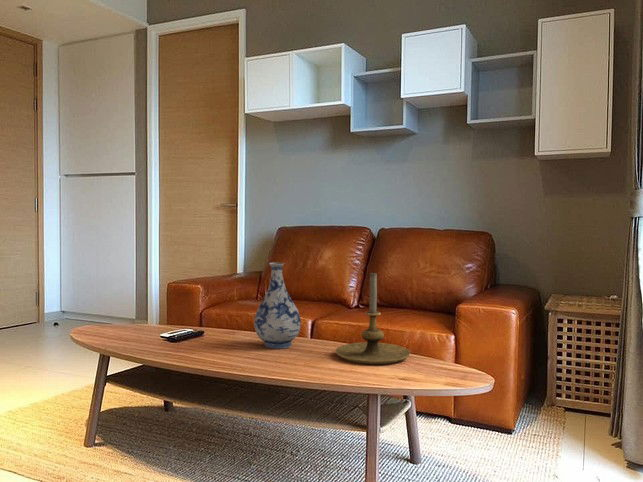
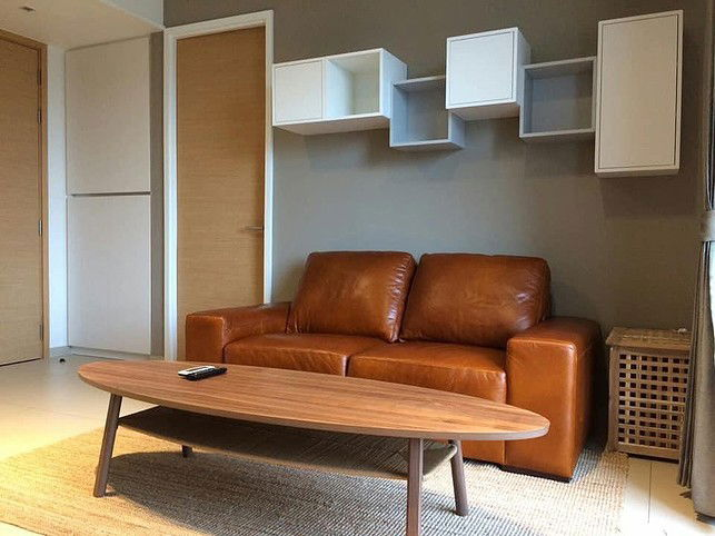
- vase (277, 304)
- candle holder (372, 314)
